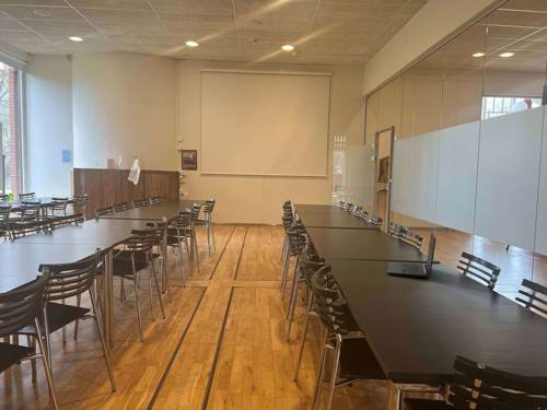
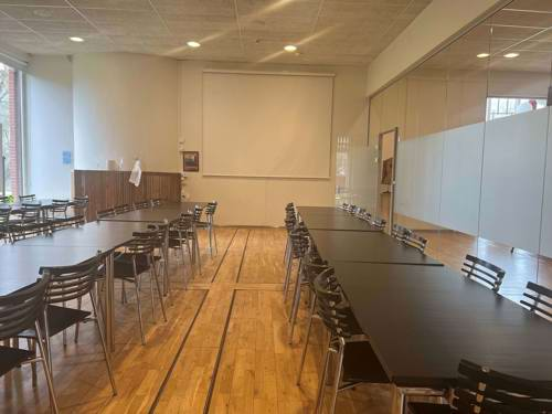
- laptop (410, 263)
